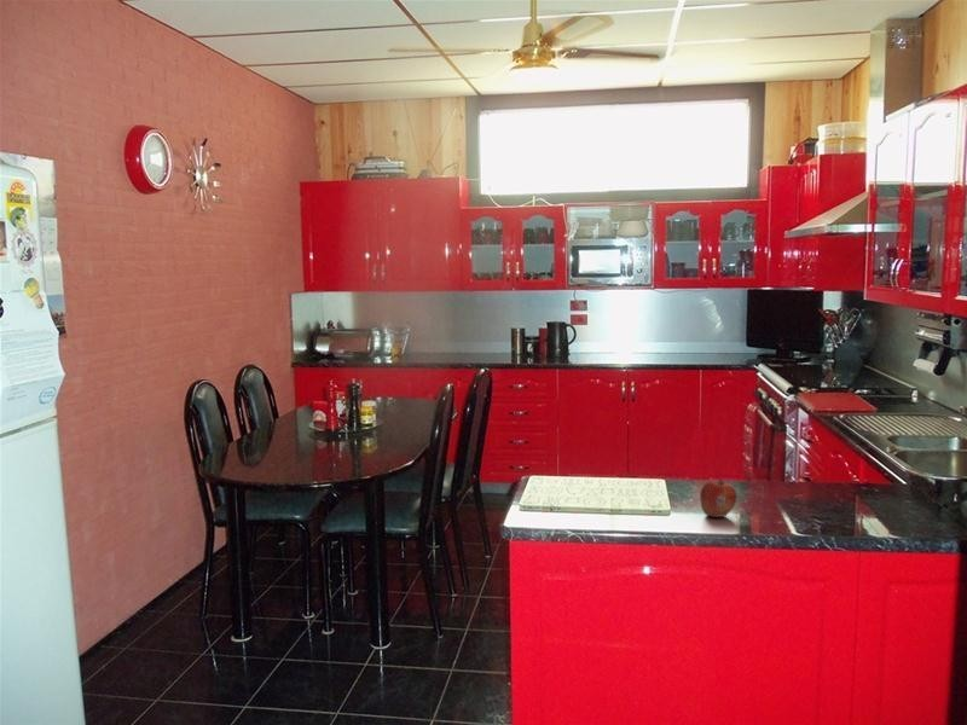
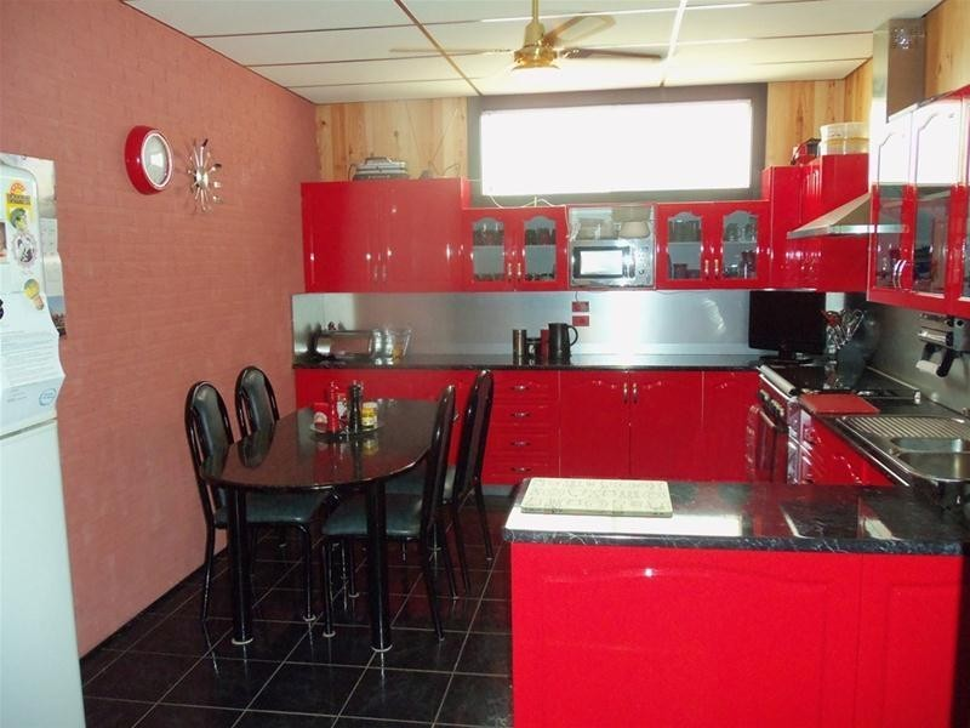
- fruit (718, 495)
